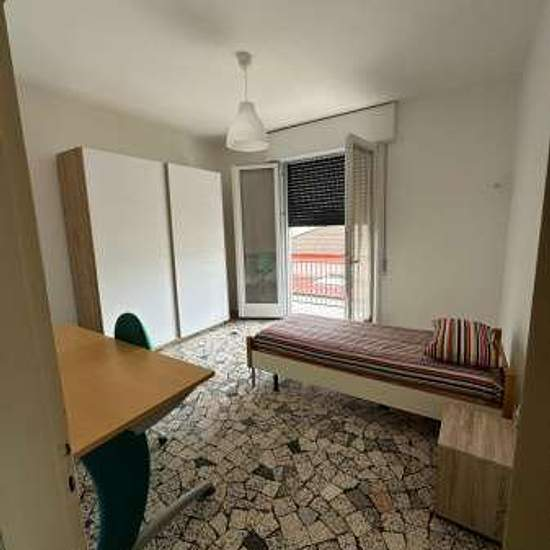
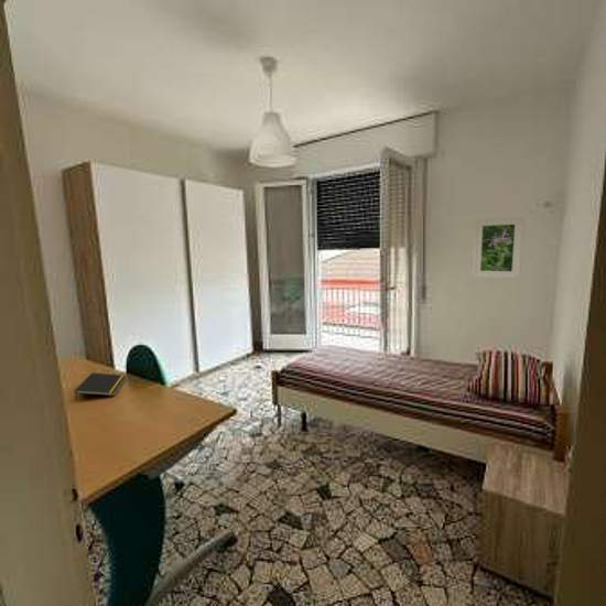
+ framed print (497, 248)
+ notepad (101, 383)
